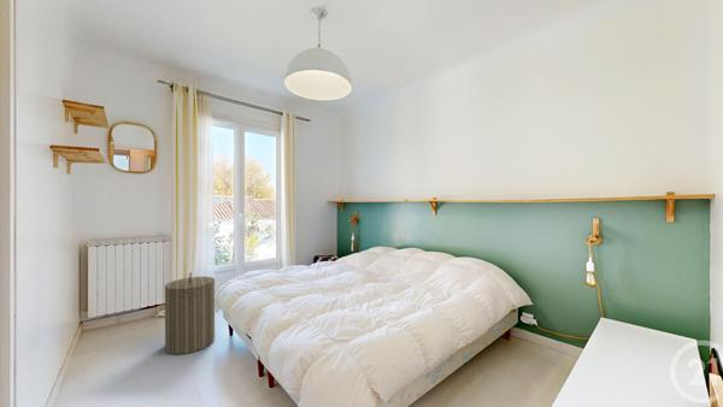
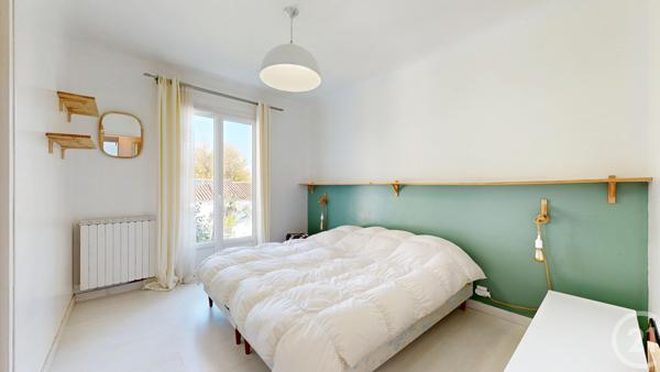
- laundry hamper (190, 307)
